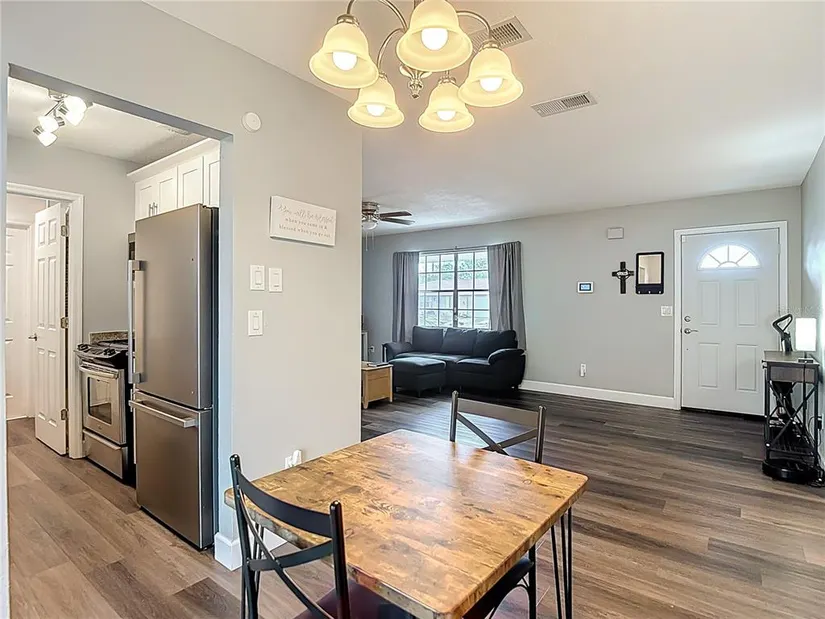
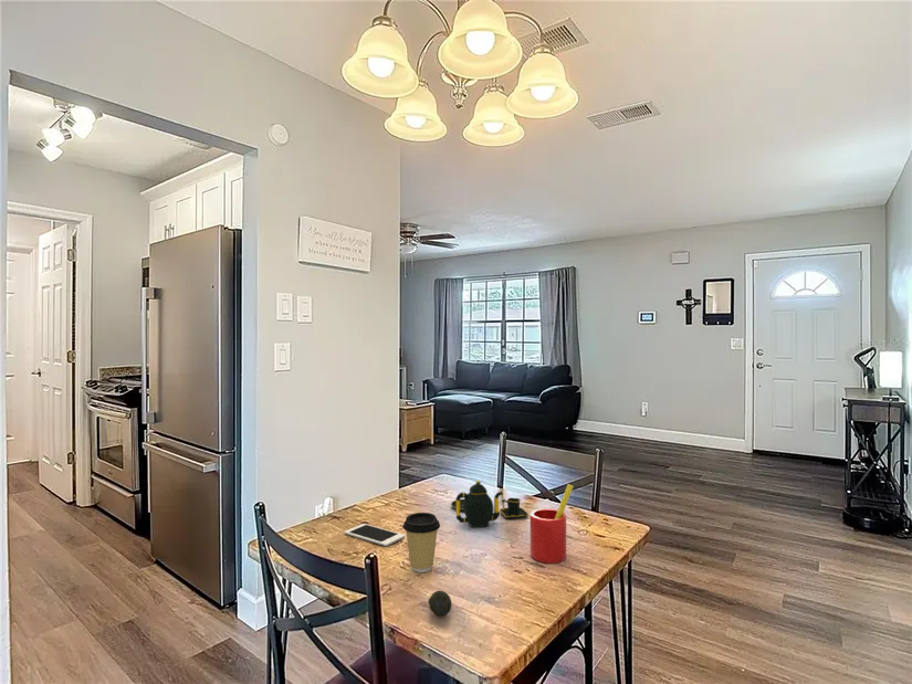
+ straw (552, 519)
+ teapot (486, 492)
+ cell phone (374, 534)
+ avocado (439, 600)
+ coffee cup (421, 543)
